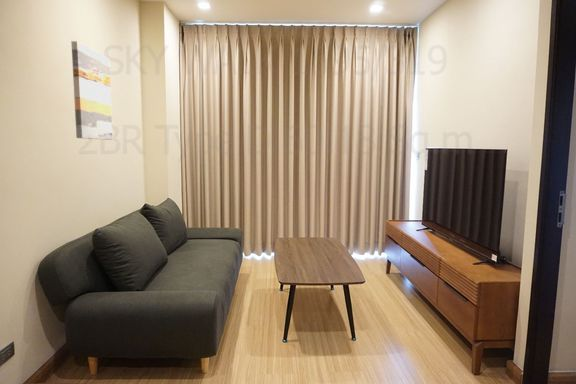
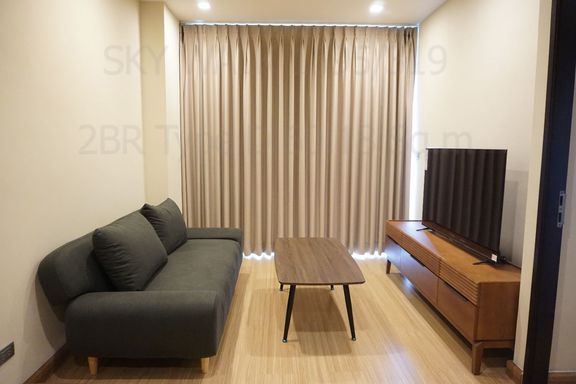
- wall art (94, 95)
